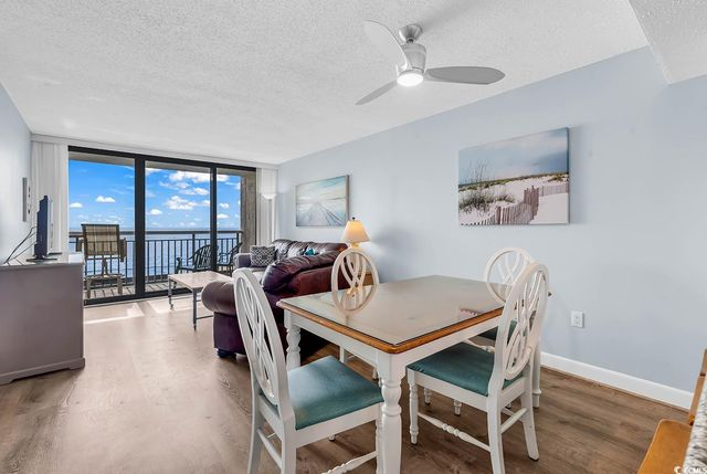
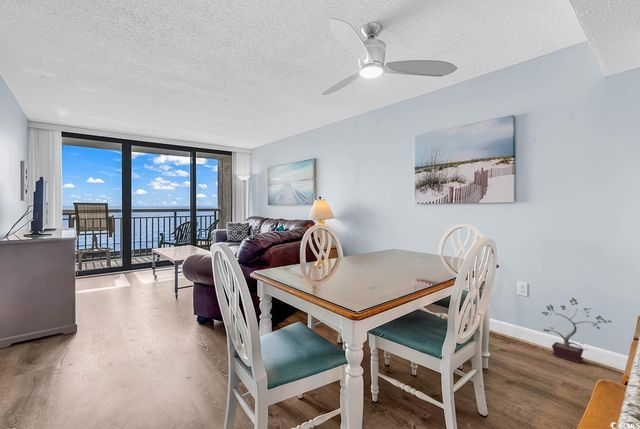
+ potted plant (575, 330)
